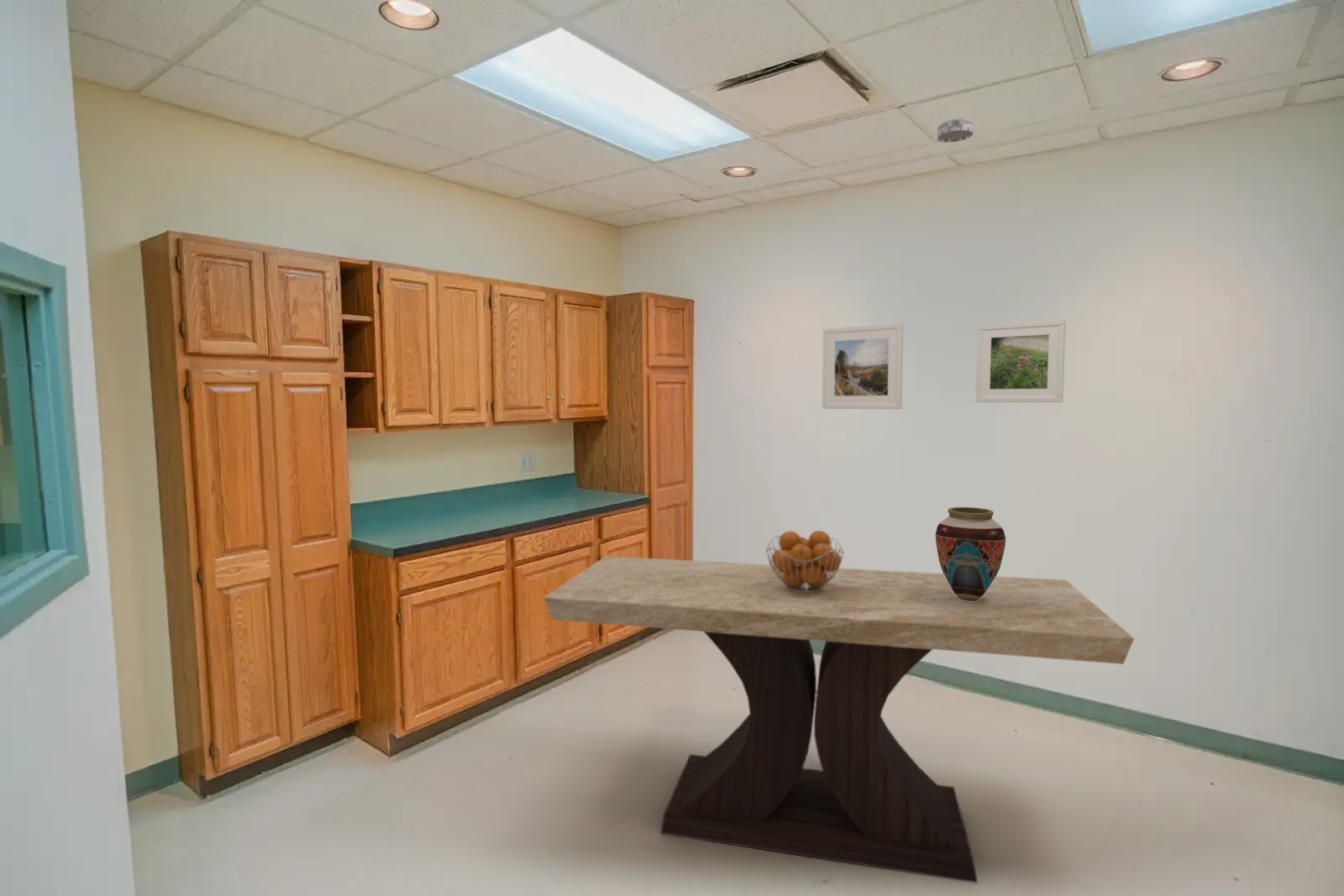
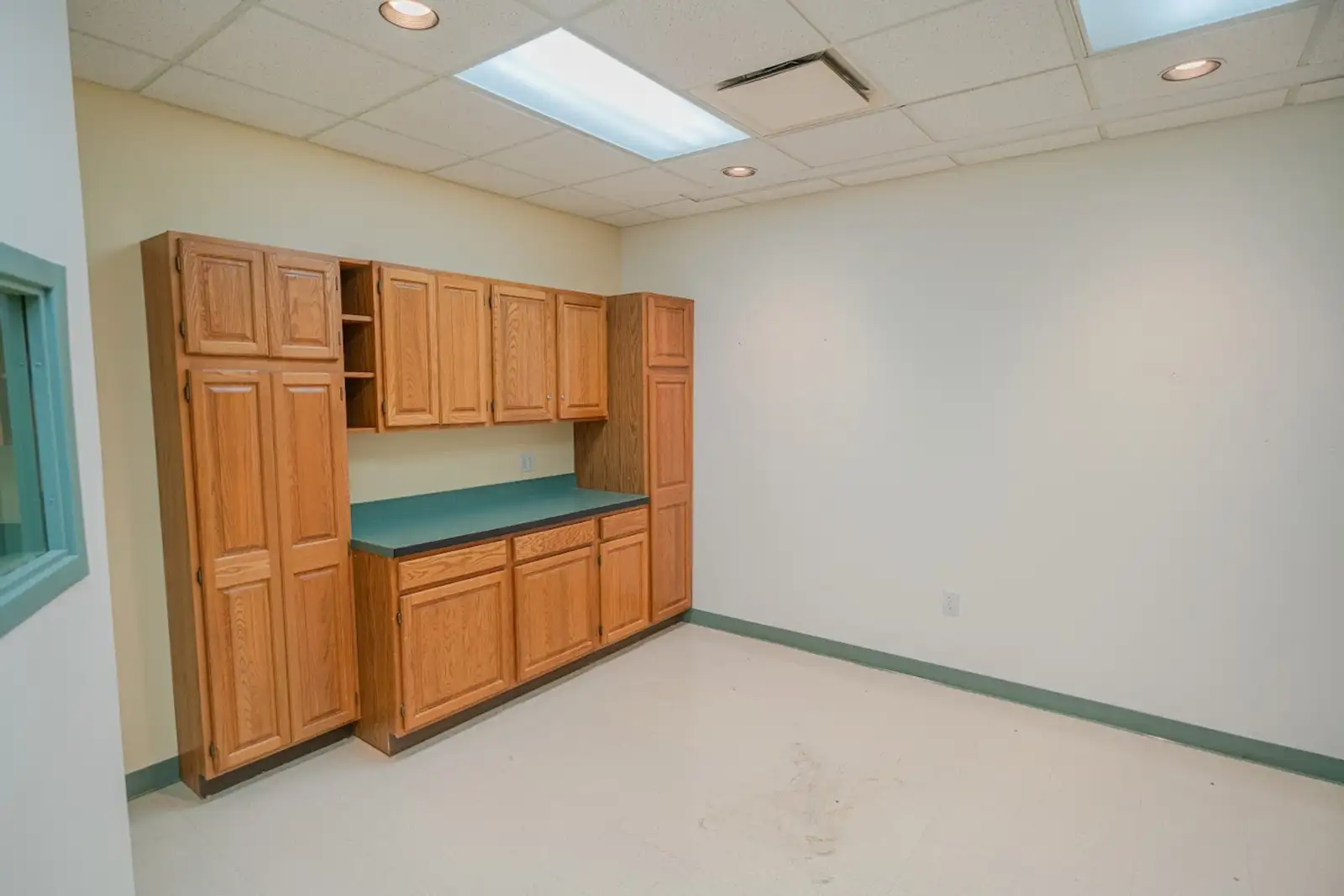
- vase (969, 553)
- table (812, 705)
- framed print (861, 367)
- fruit basket (804, 559)
- smoke detector (955, 129)
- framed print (1019, 362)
